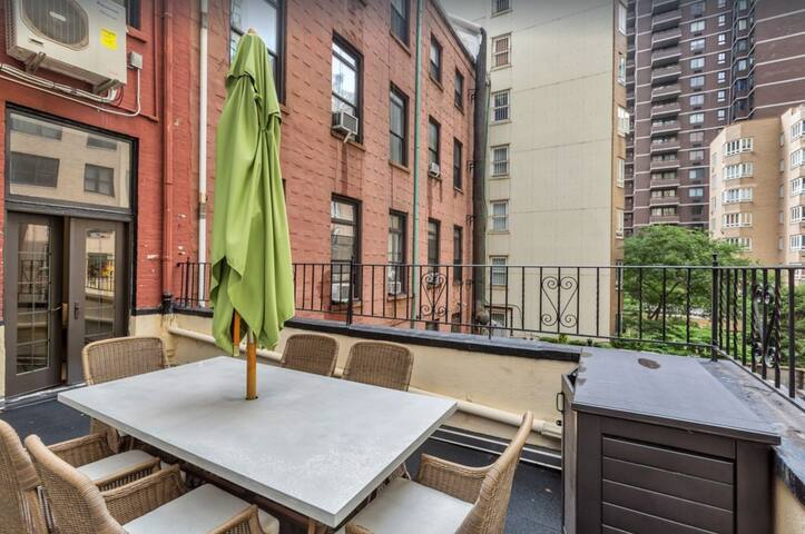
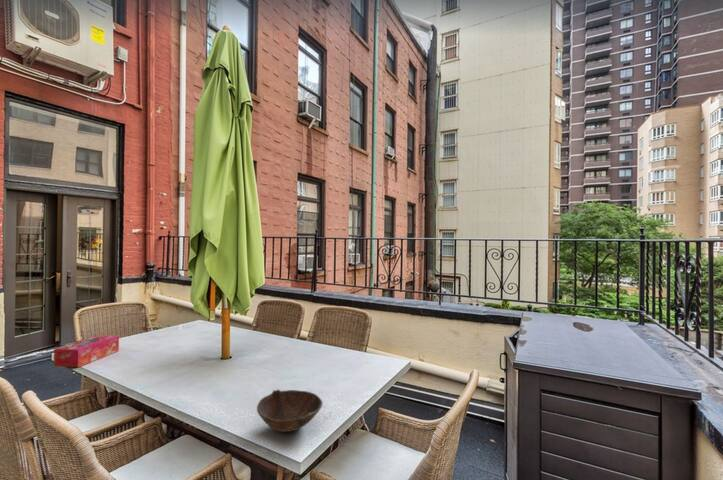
+ tissue box (88, 349)
+ bowl (289, 413)
